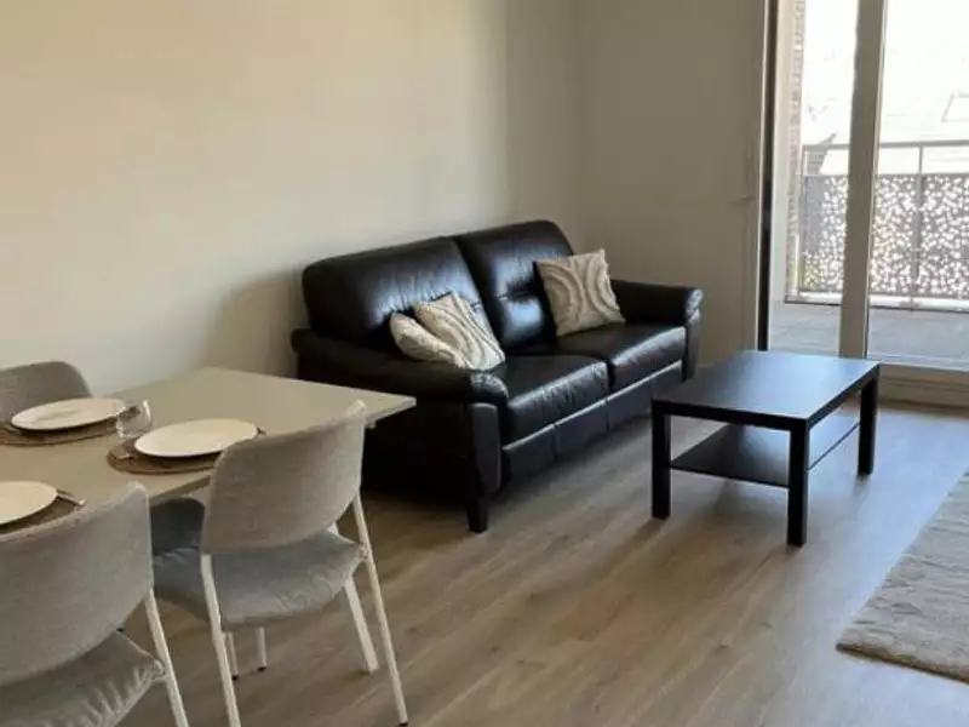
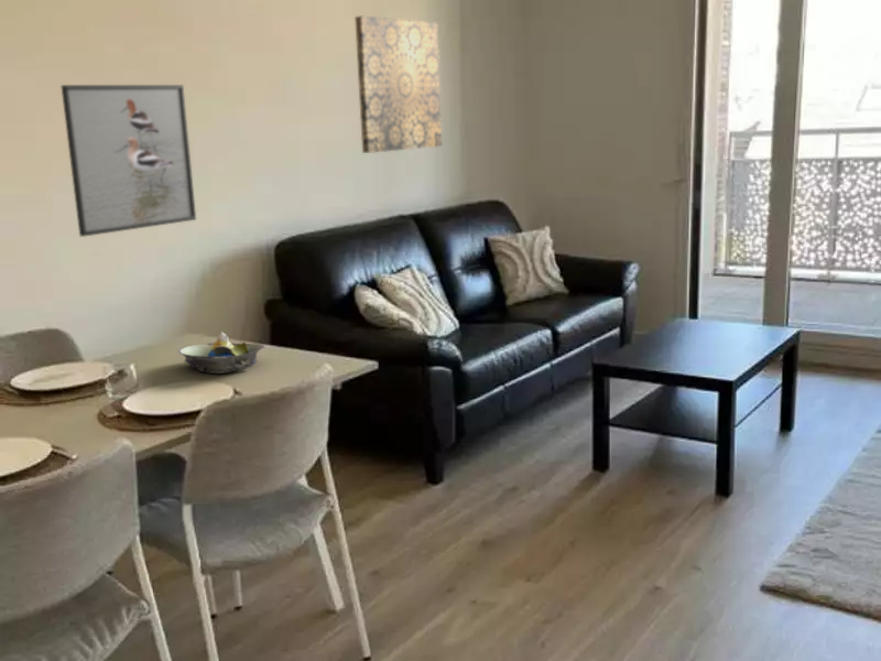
+ decorative bowl (229, 348)
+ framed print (133, 156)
+ wall art (401, 85)
